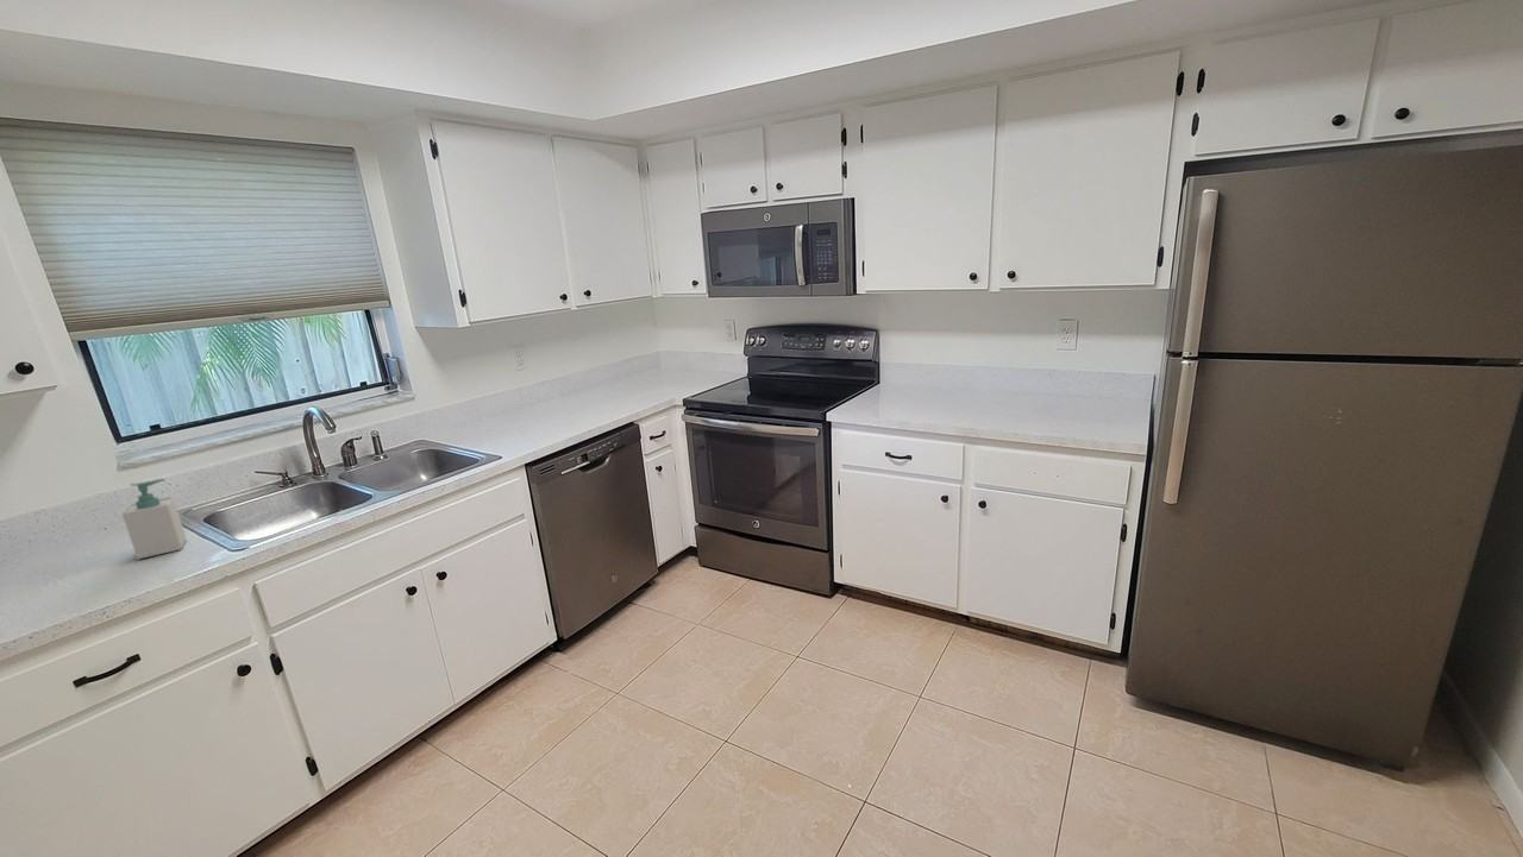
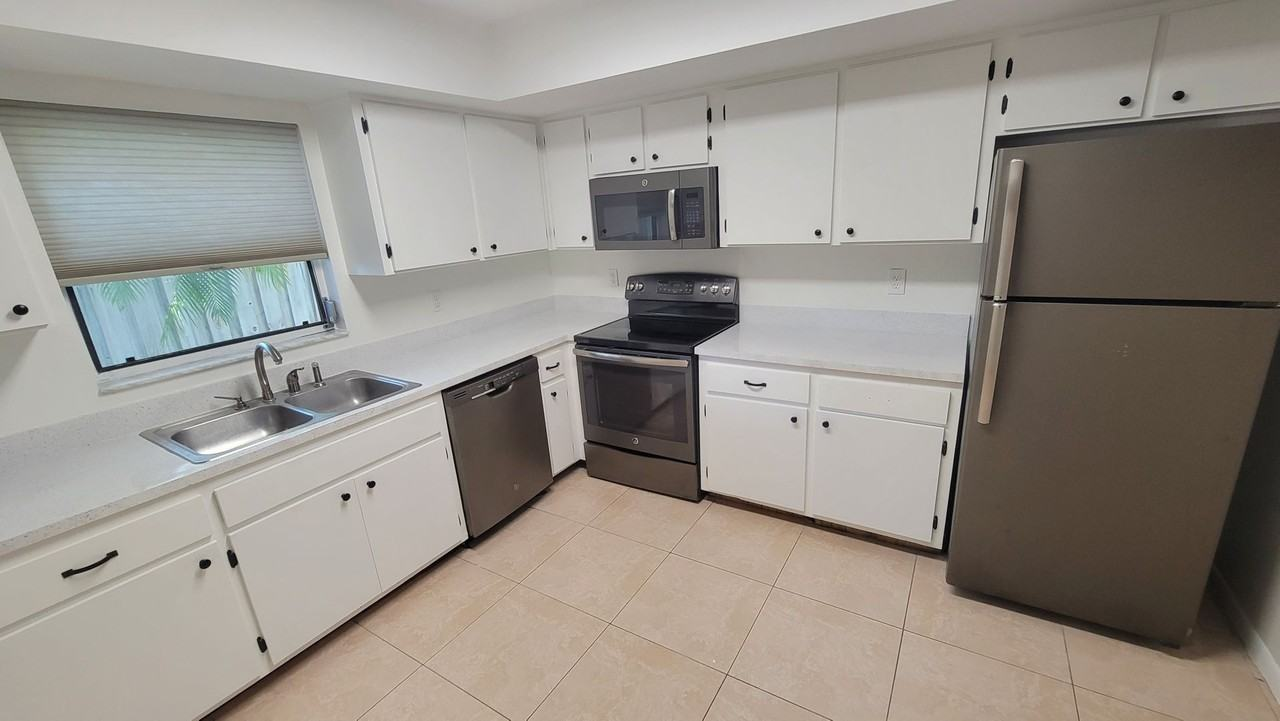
- soap bottle (152, 516)
